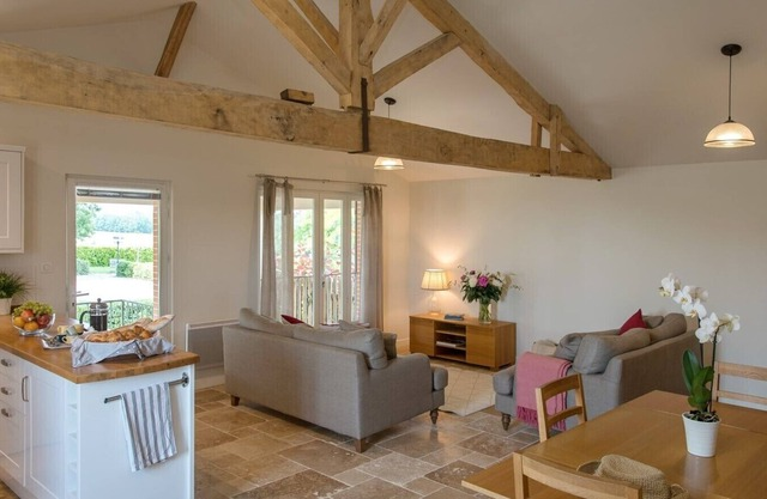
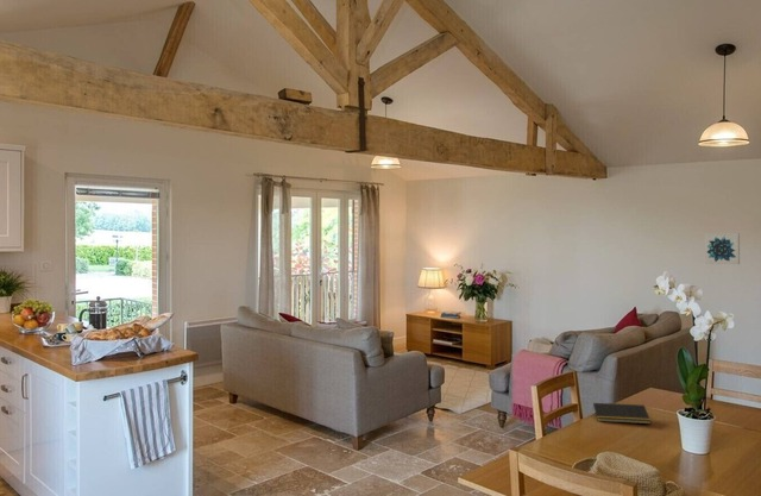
+ notepad (621, 413)
+ wall art (722, 249)
